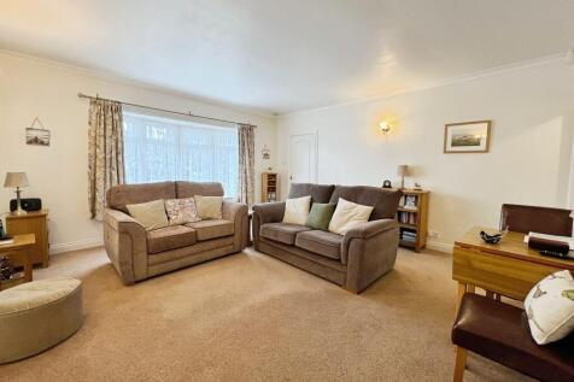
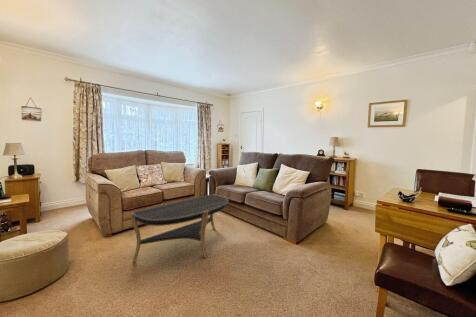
+ coffee table (191, 227)
